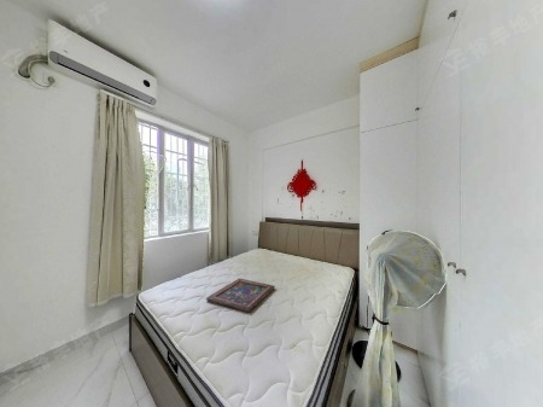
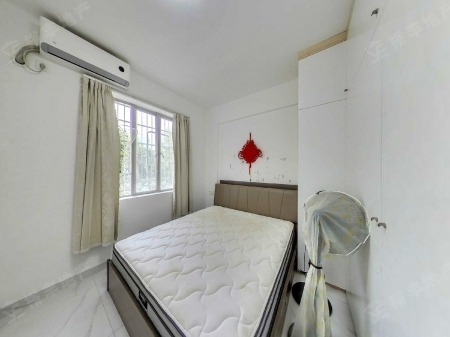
- painted panel (243, 292)
